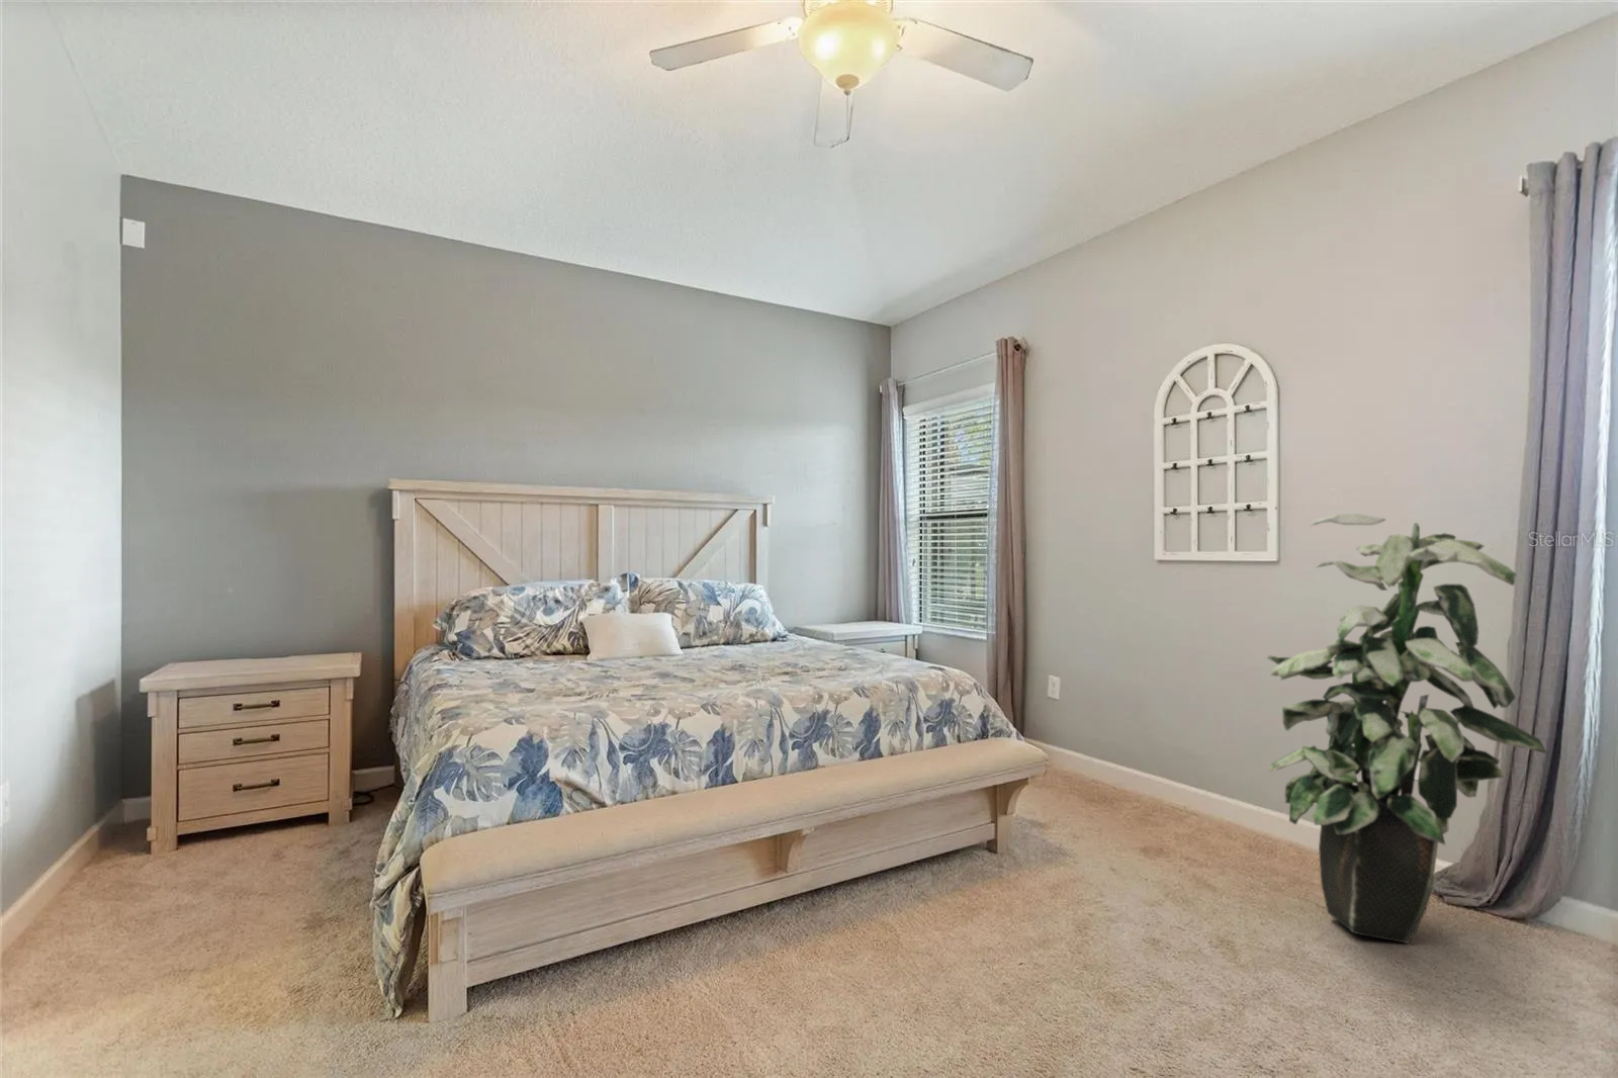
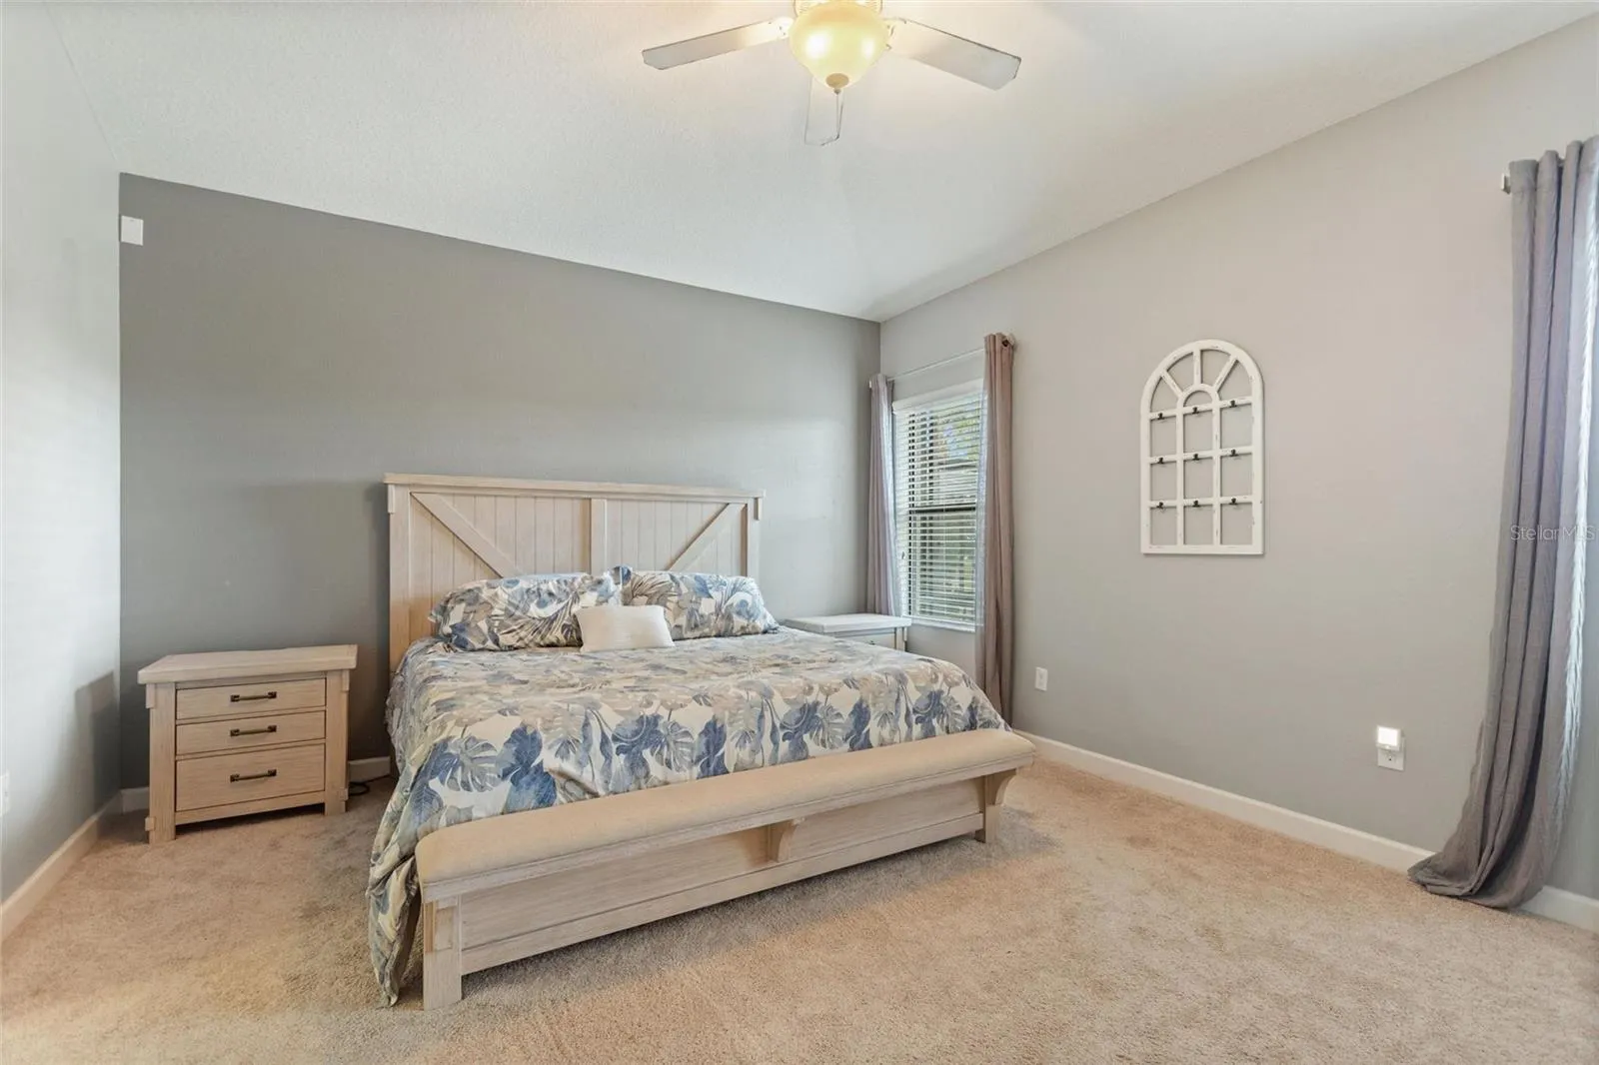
- indoor plant (1379, 718)
